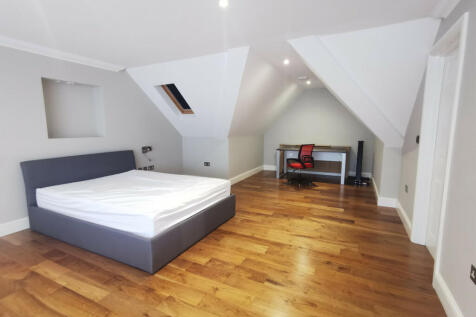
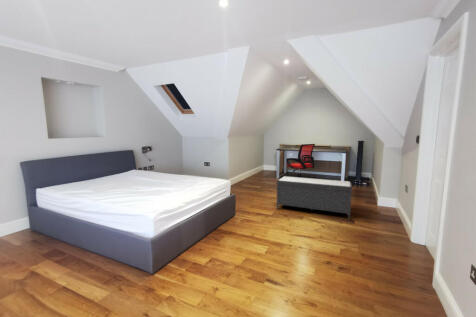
+ bench (312, 195)
